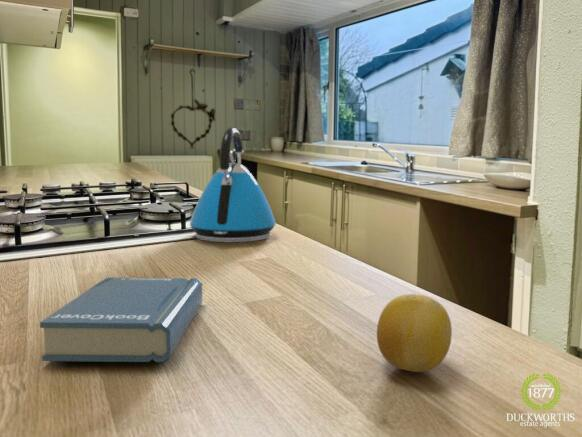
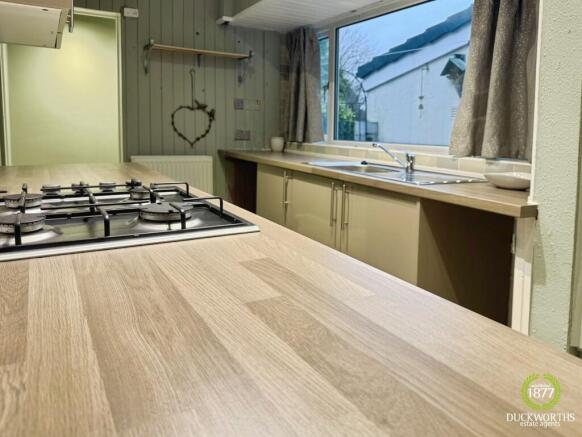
- kettle (232, 182)
- hardback book (133, 313)
- fruit (414, 332)
